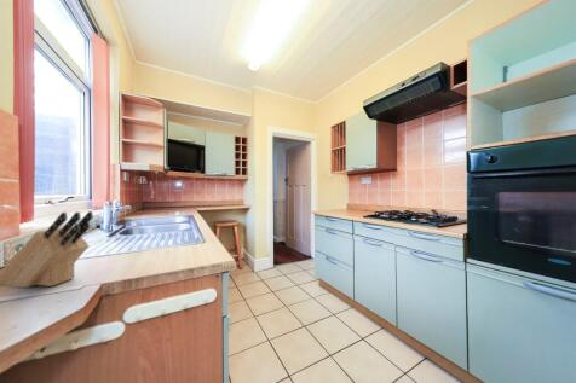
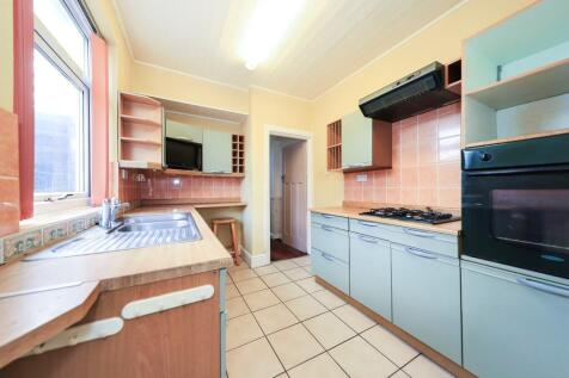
- knife block (47, 245)
